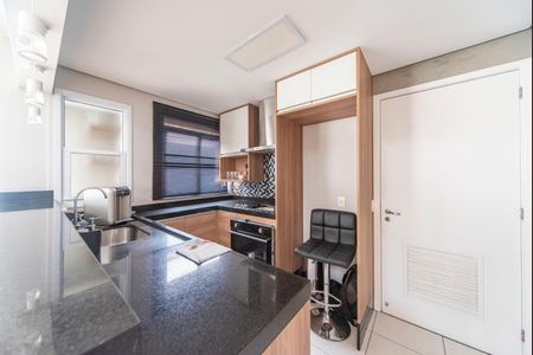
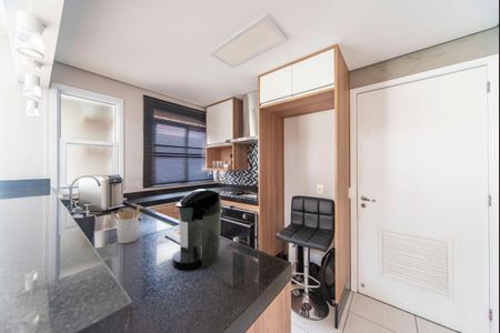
+ utensil holder (127, 224)
+ coffee maker (192, 221)
